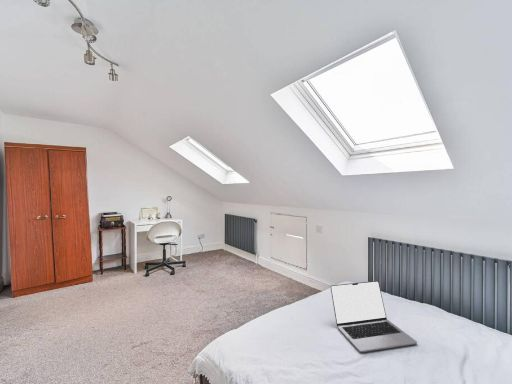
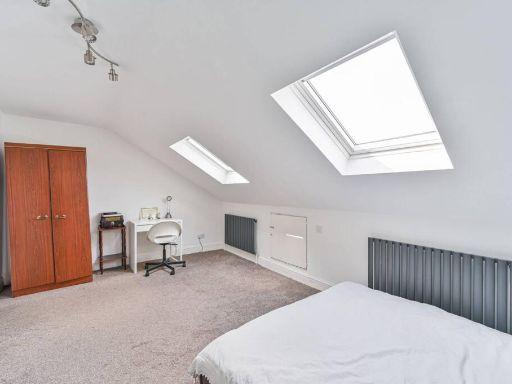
- laptop (370, 312)
